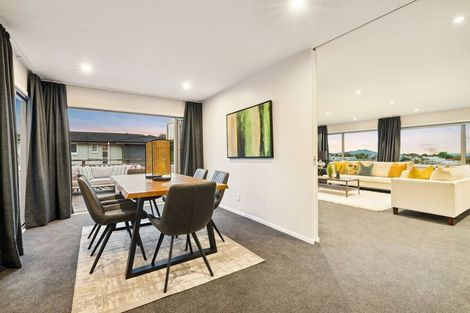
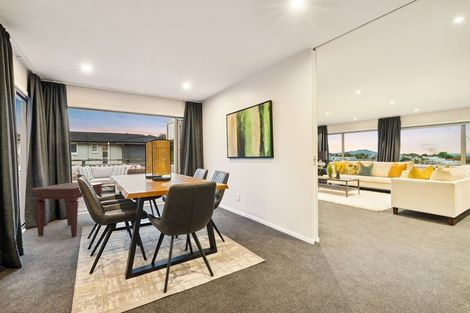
+ side table (71, 207)
